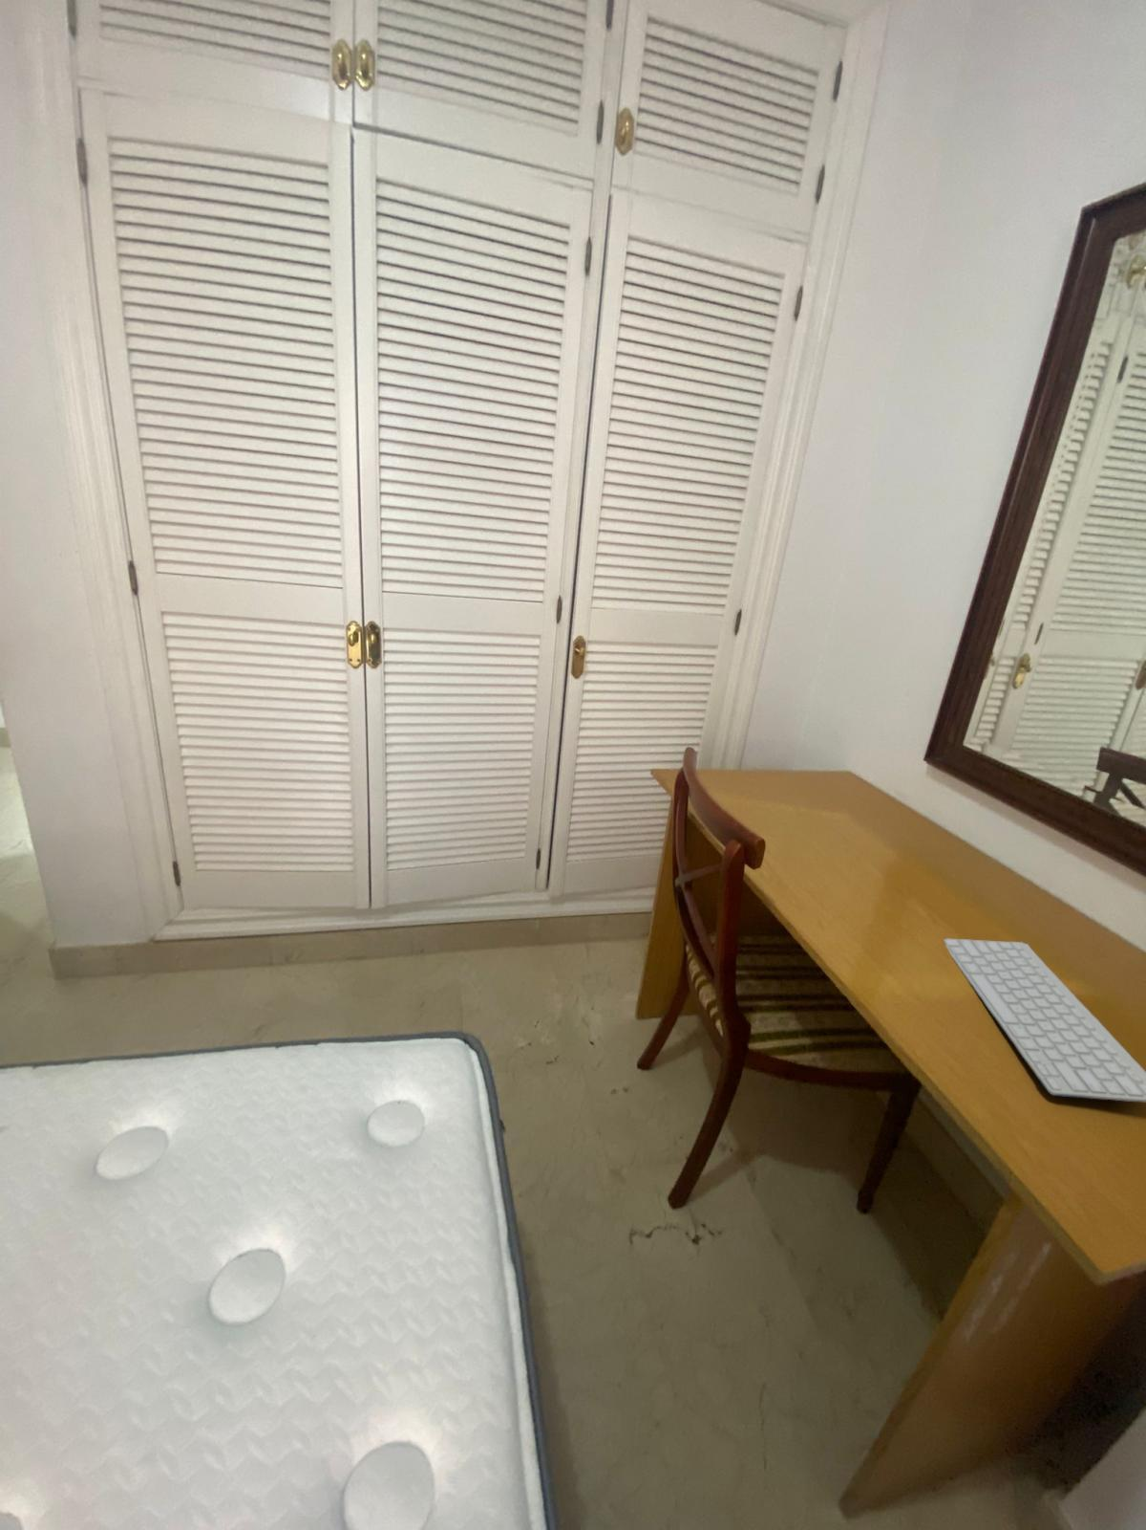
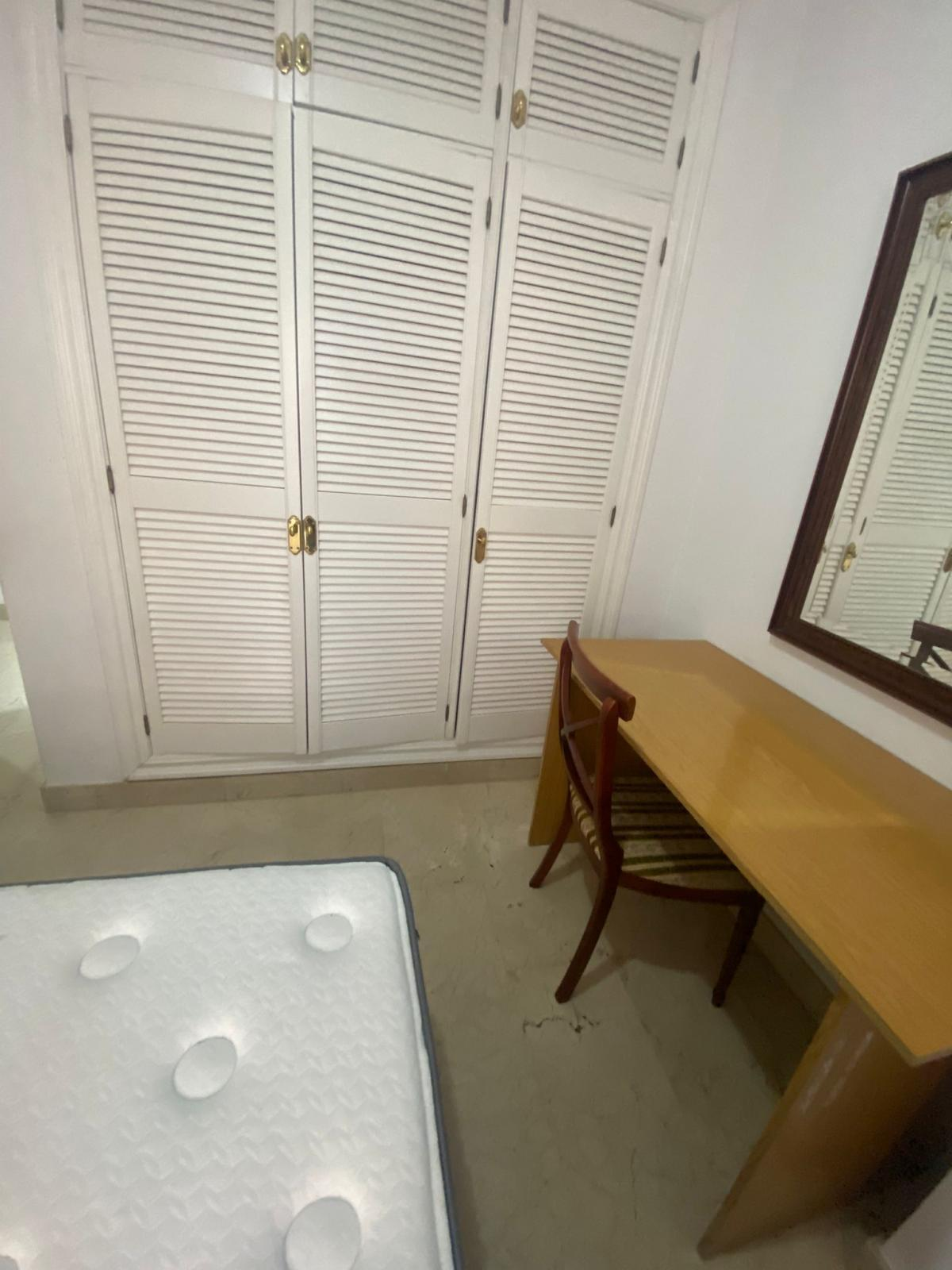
- keyboard (1039, 1007)
